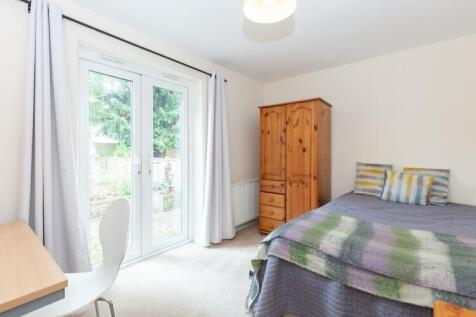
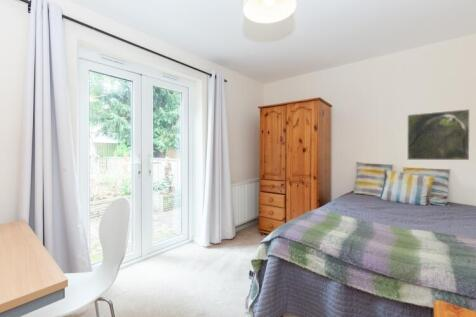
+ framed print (436, 136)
